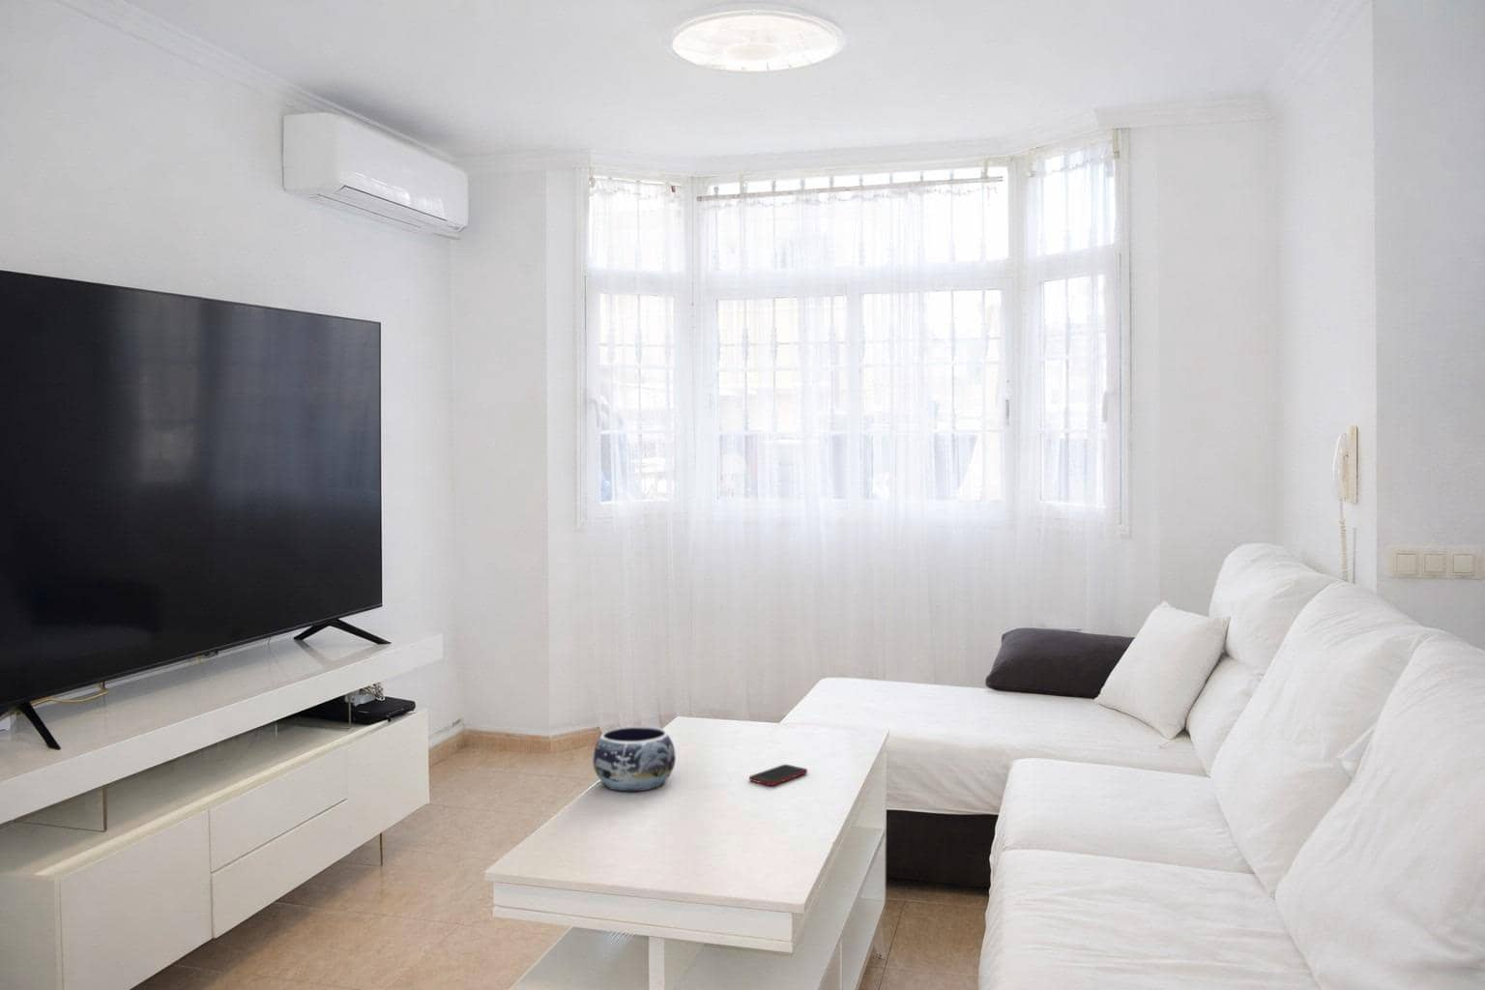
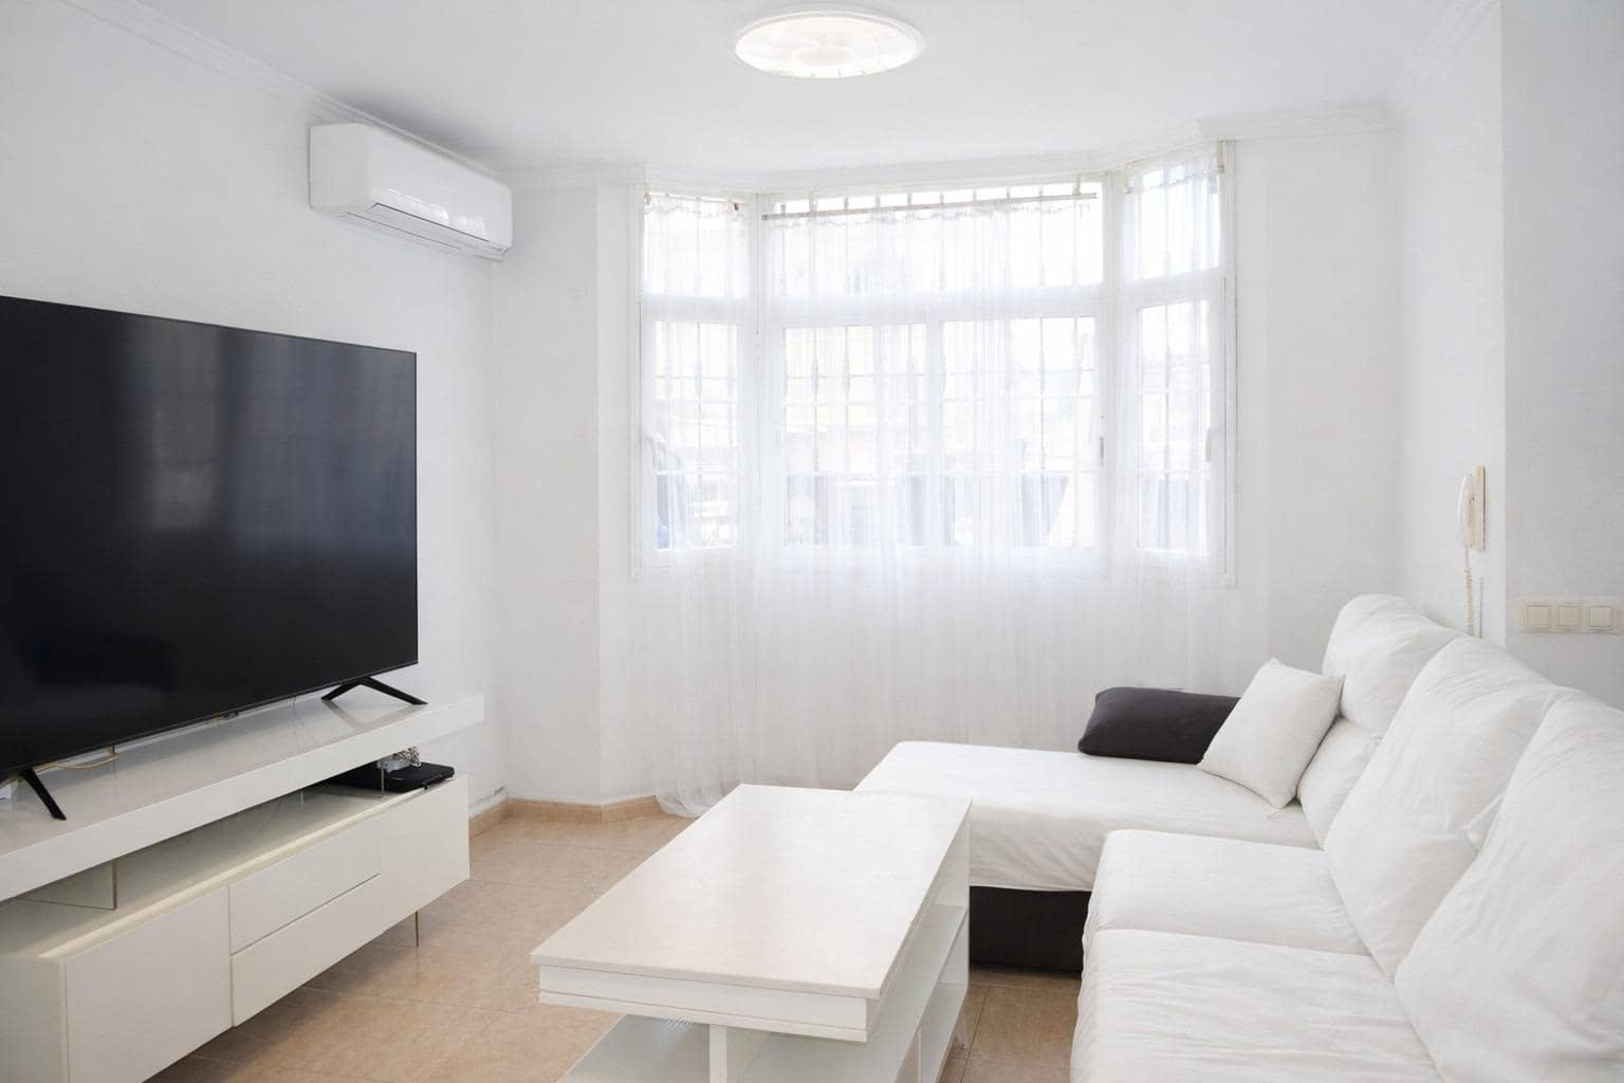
- decorative bowl (634, 758)
- cell phone (778, 775)
